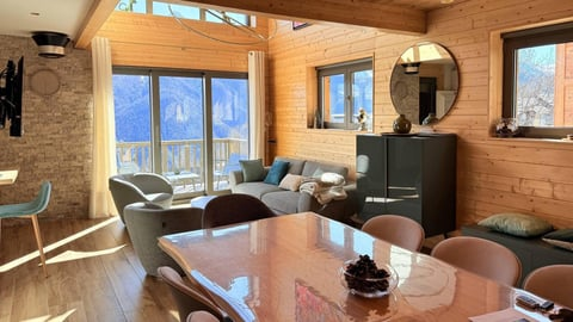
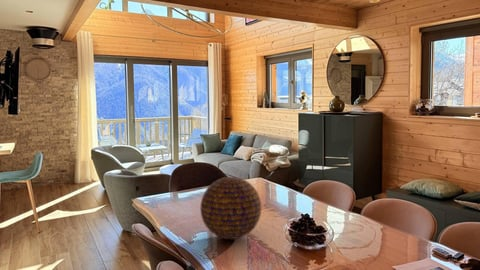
+ decorative orb (231, 207)
